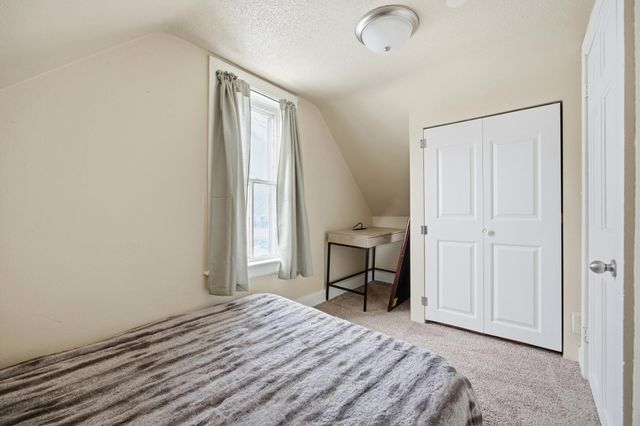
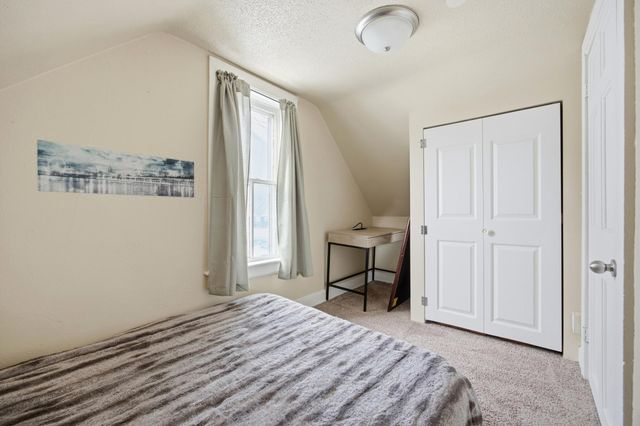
+ wall art (129, 174)
